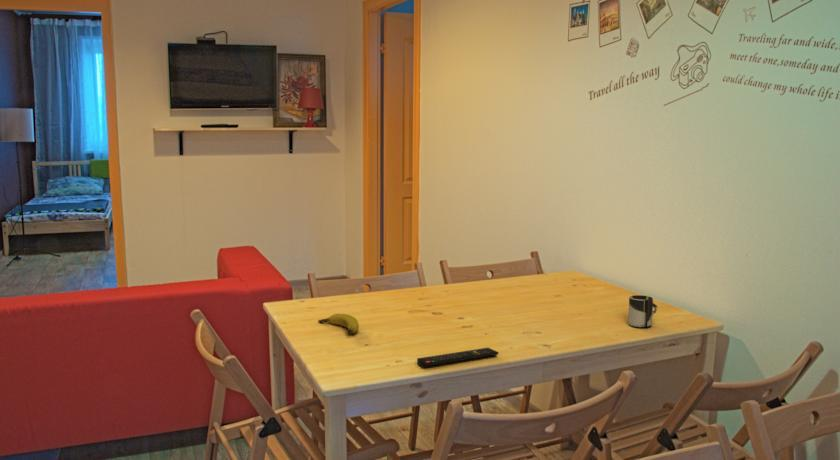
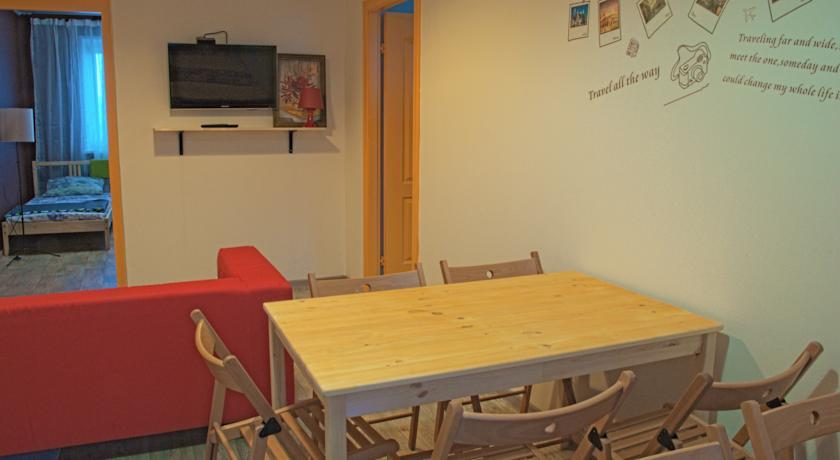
- cup (644, 311)
- banana (341, 321)
- remote control (457, 357)
